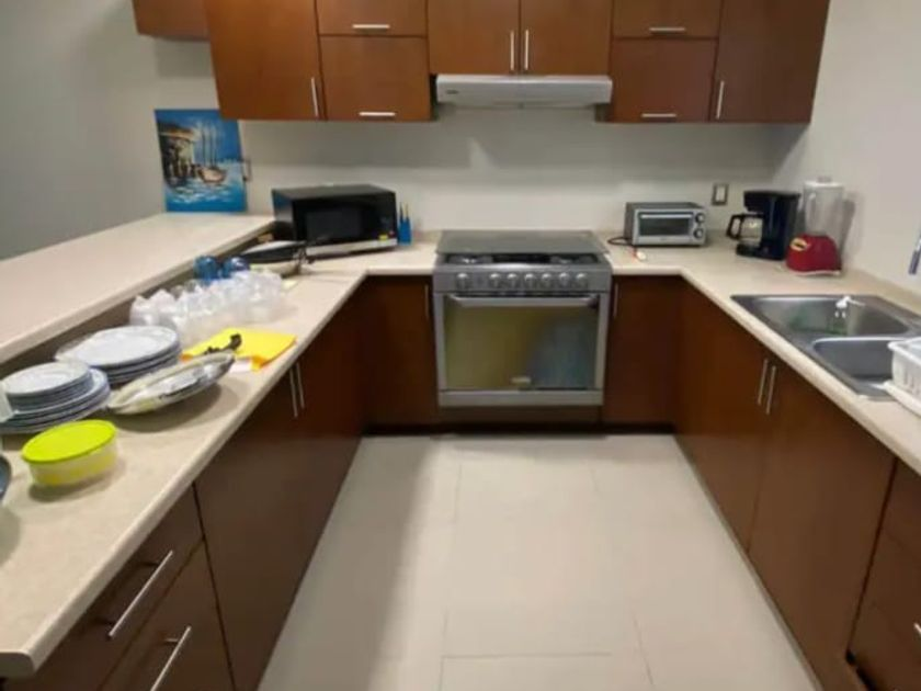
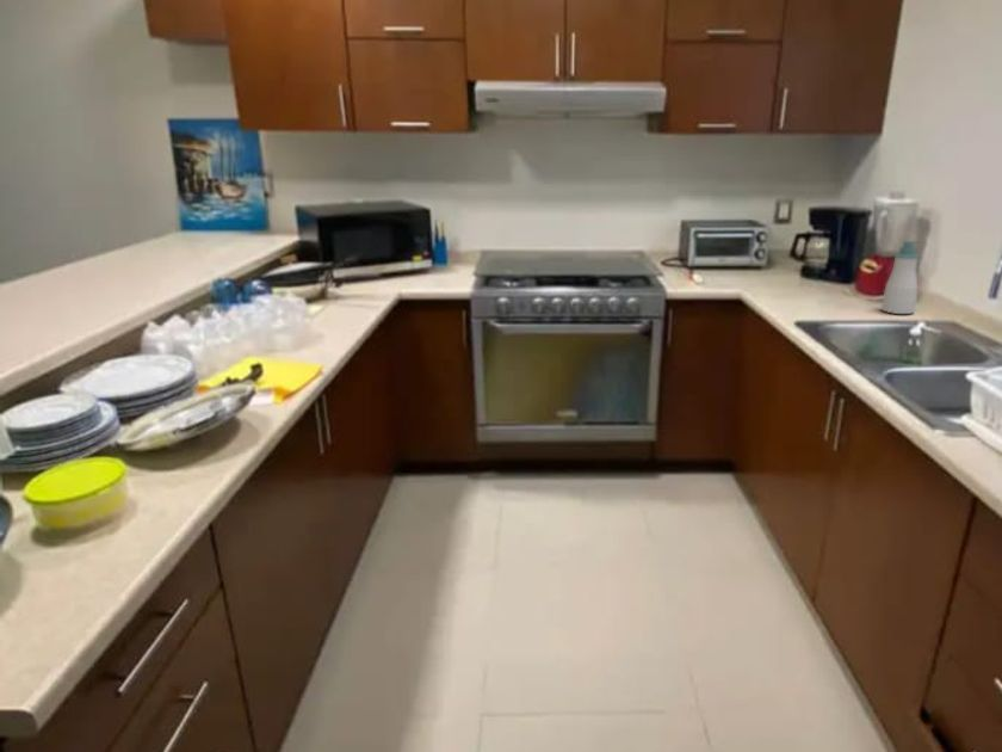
+ soap bottle (903, 276)
